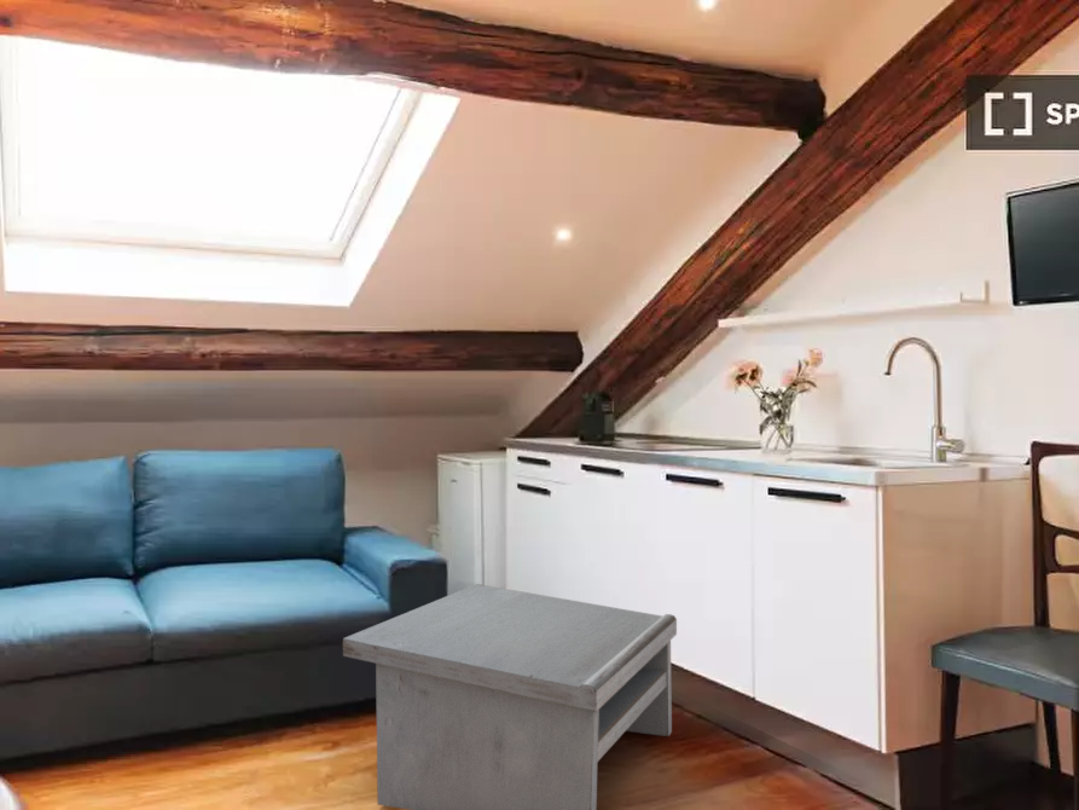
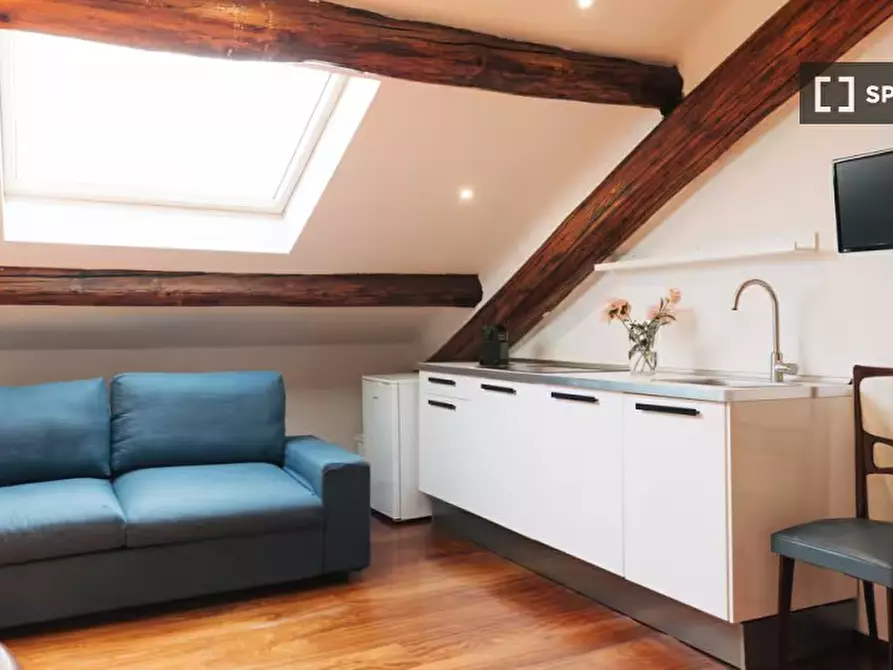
- coffee table (526, 689)
